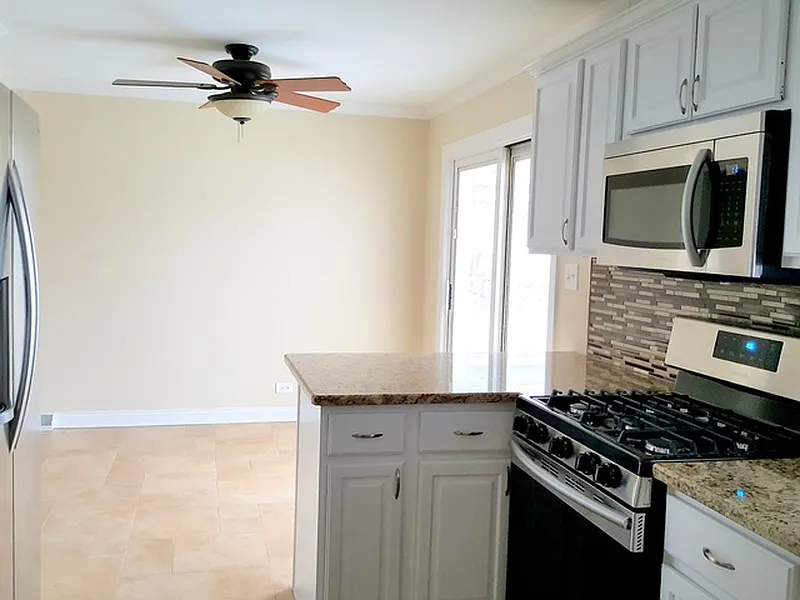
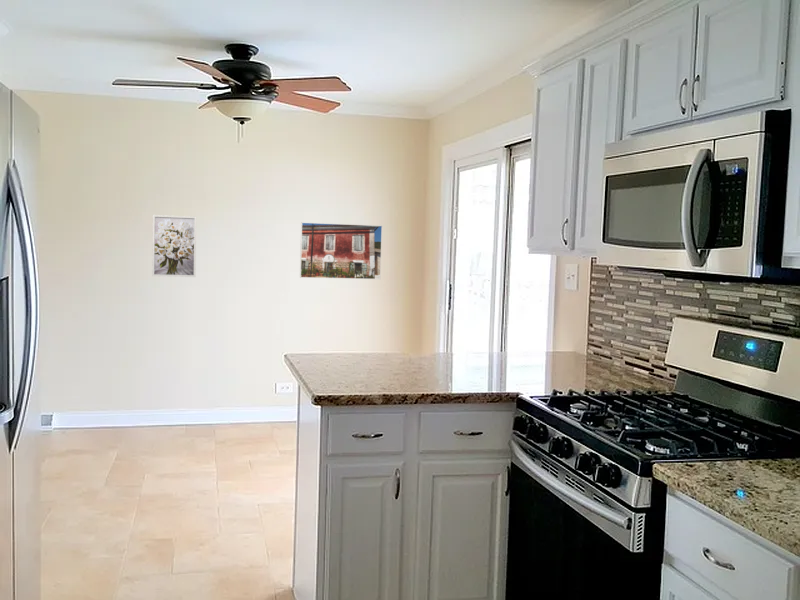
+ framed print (341, 251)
+ wall art (174, 246)
